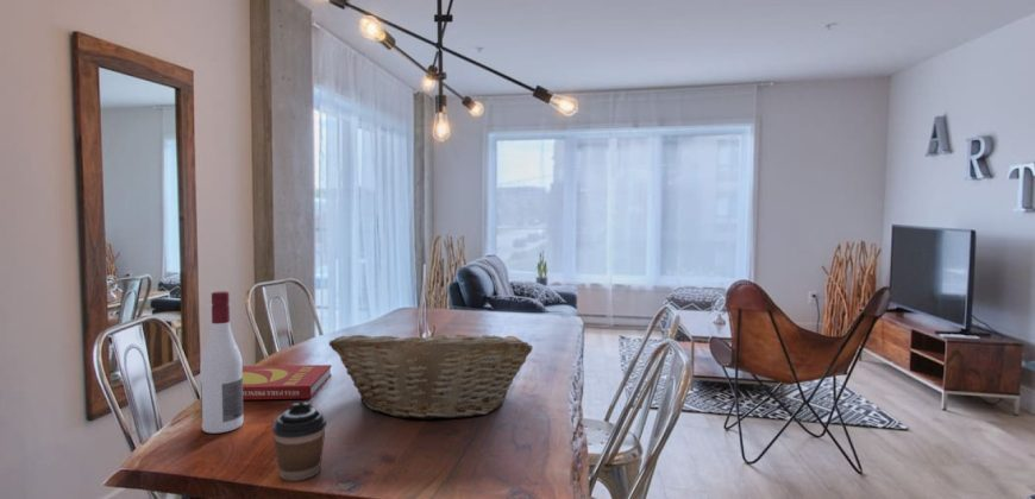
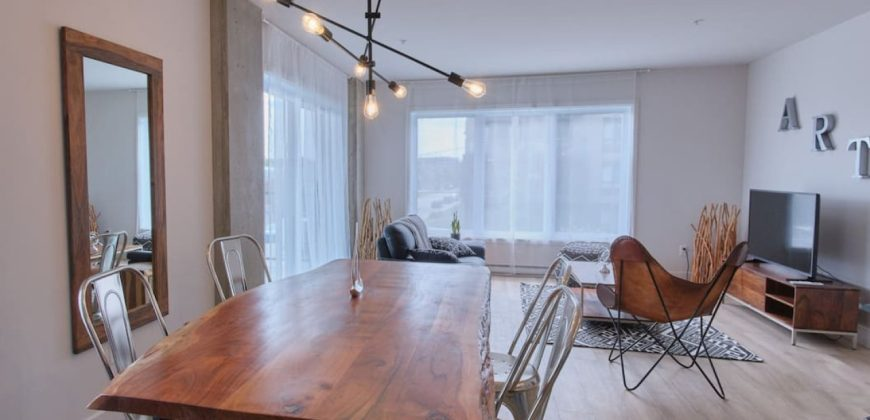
- fruit basket (432, 361)
- book (274, 380)
- alcohol (221, 360)
- coffee cup (300, 440)
